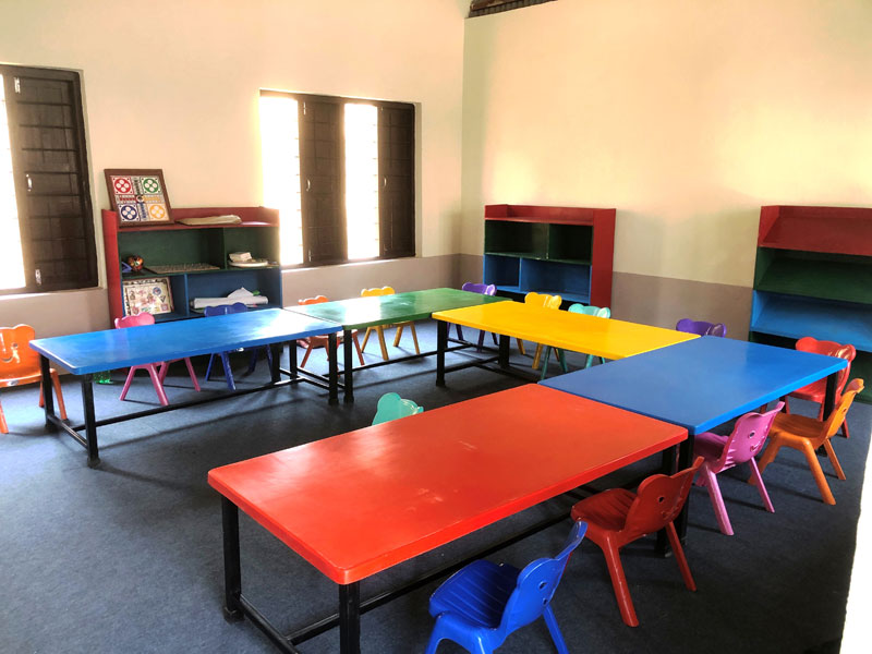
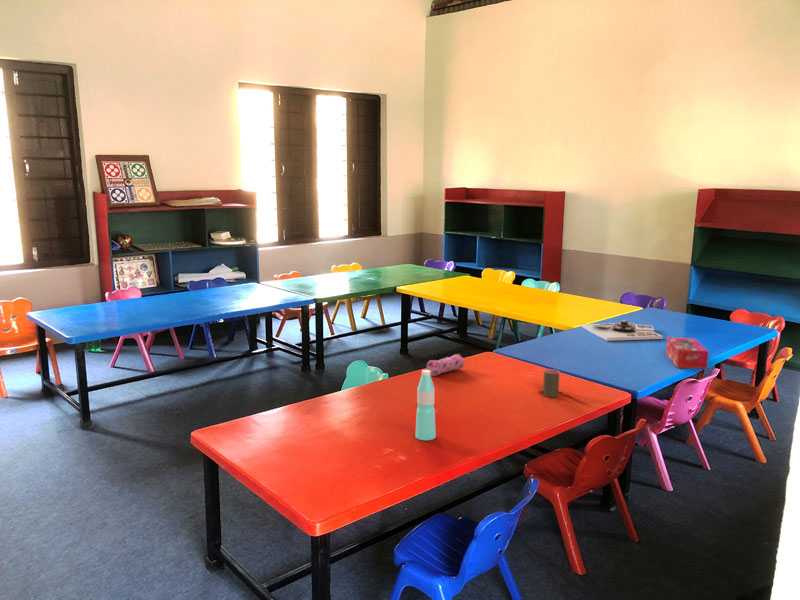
+ cup (551, 383)
+ tissue box (686, 352)
+ pencil case (445, 364)
+ water bottle (425, 403)
+ board game (625, 326)
